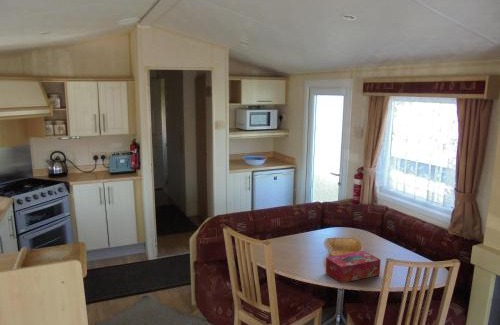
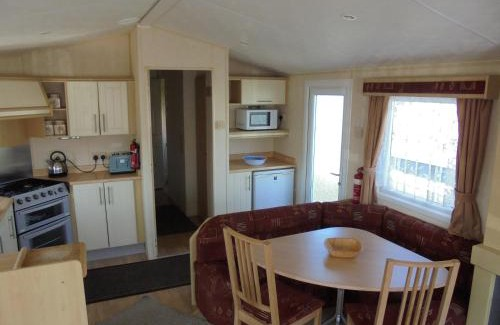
- tissue box (352, 266)
